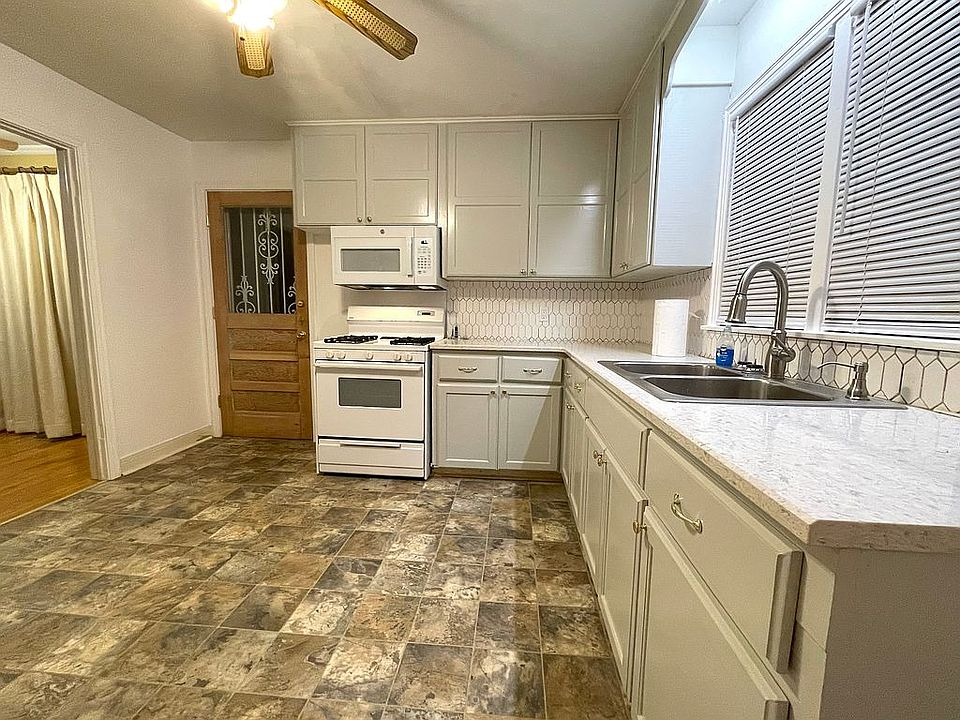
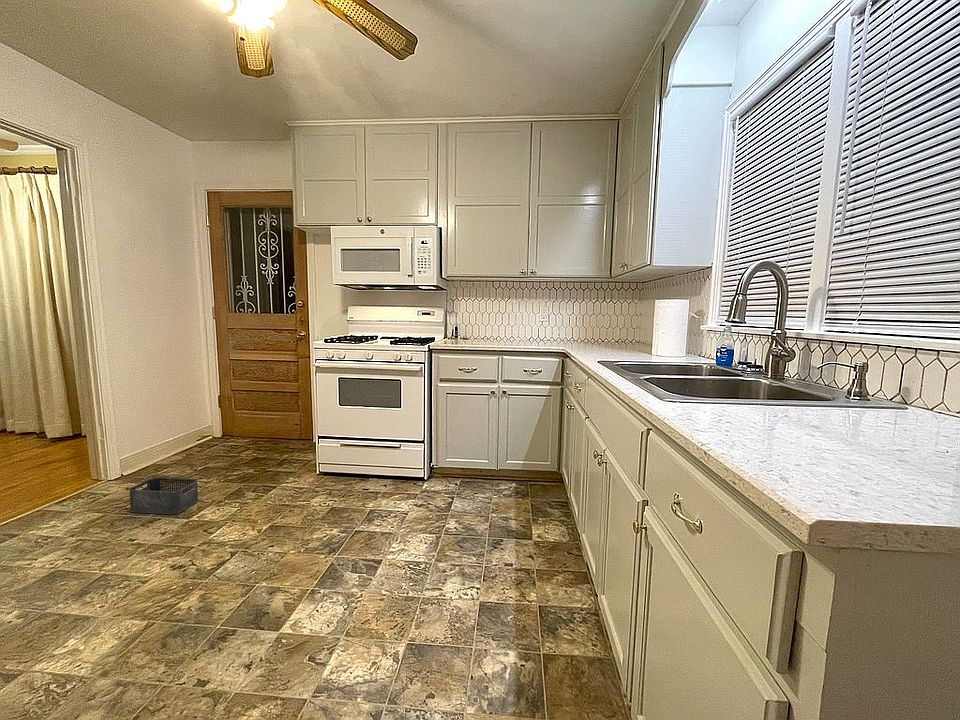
+ storage bin (164, 495)
